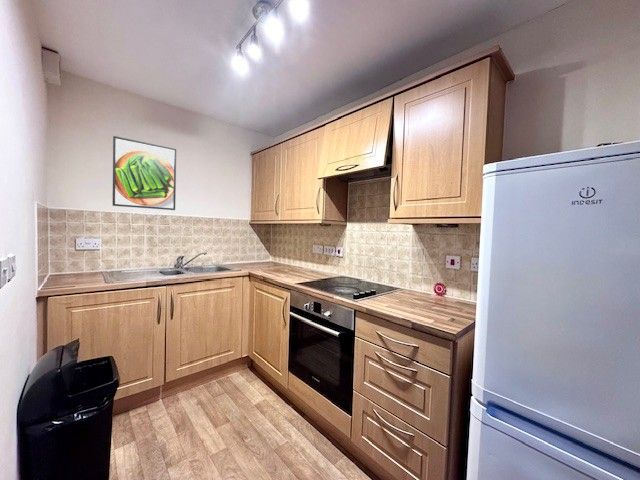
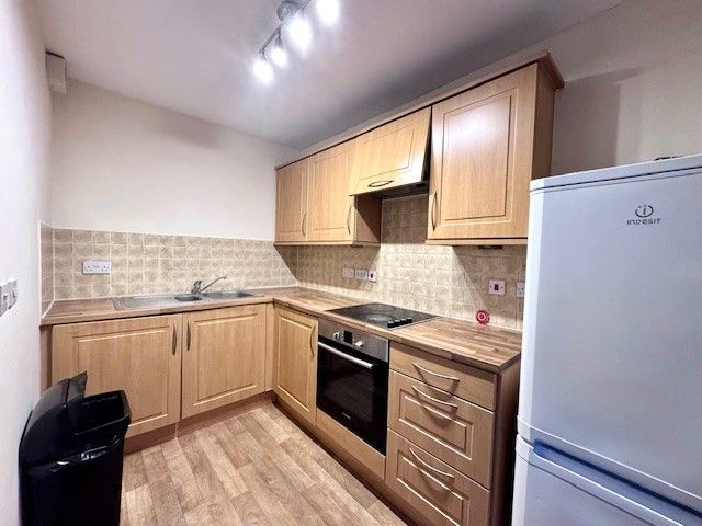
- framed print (146, 175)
